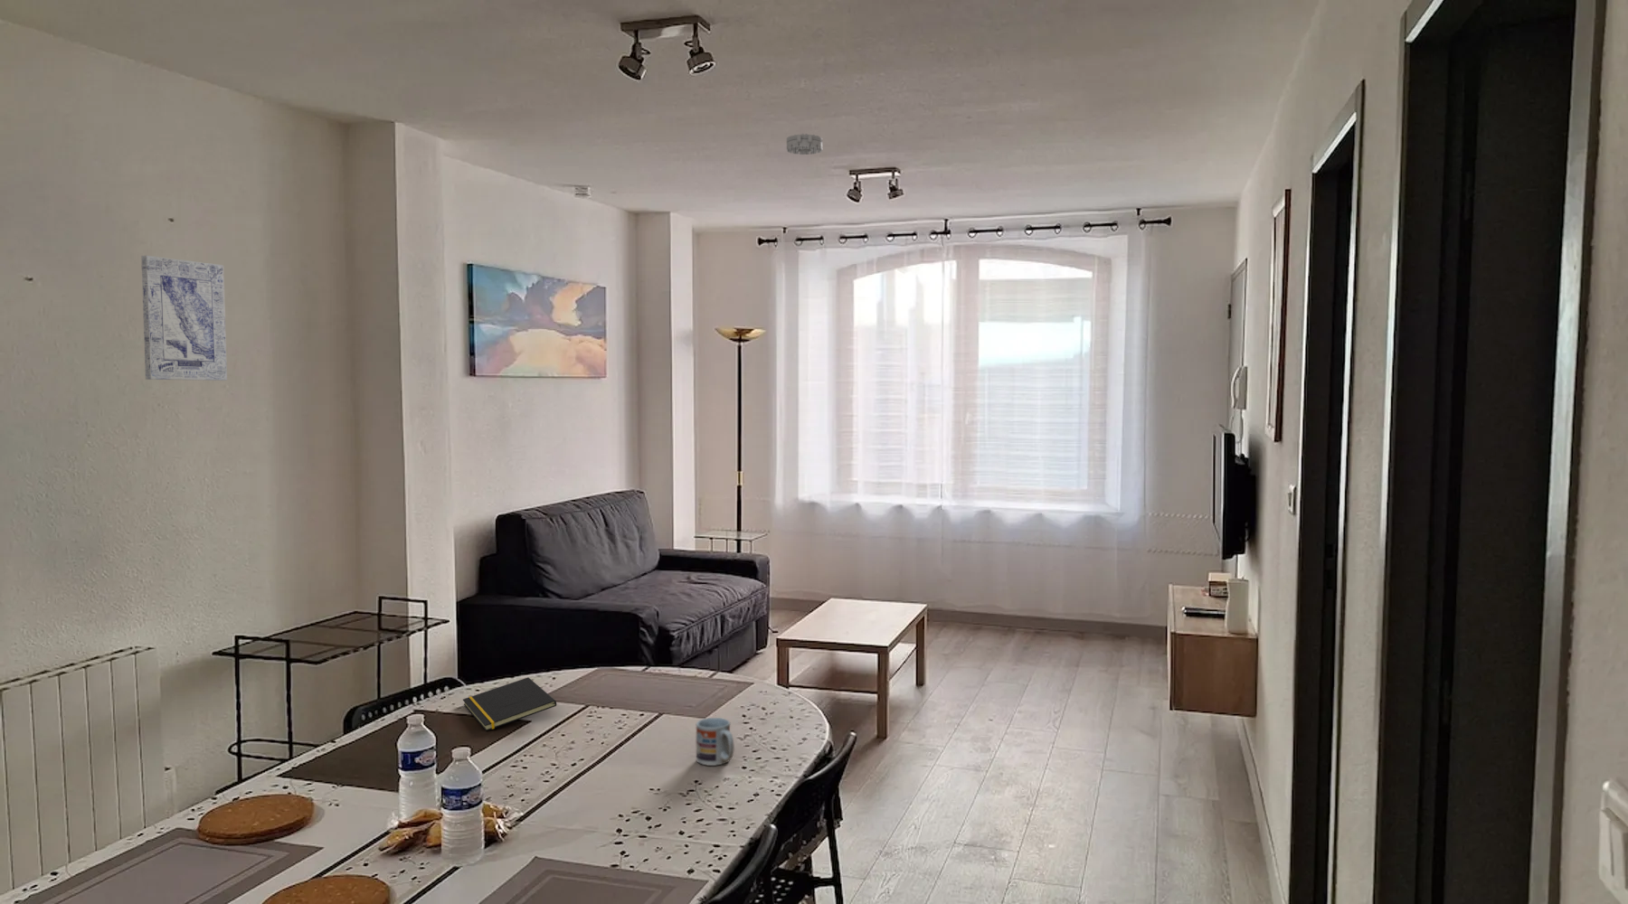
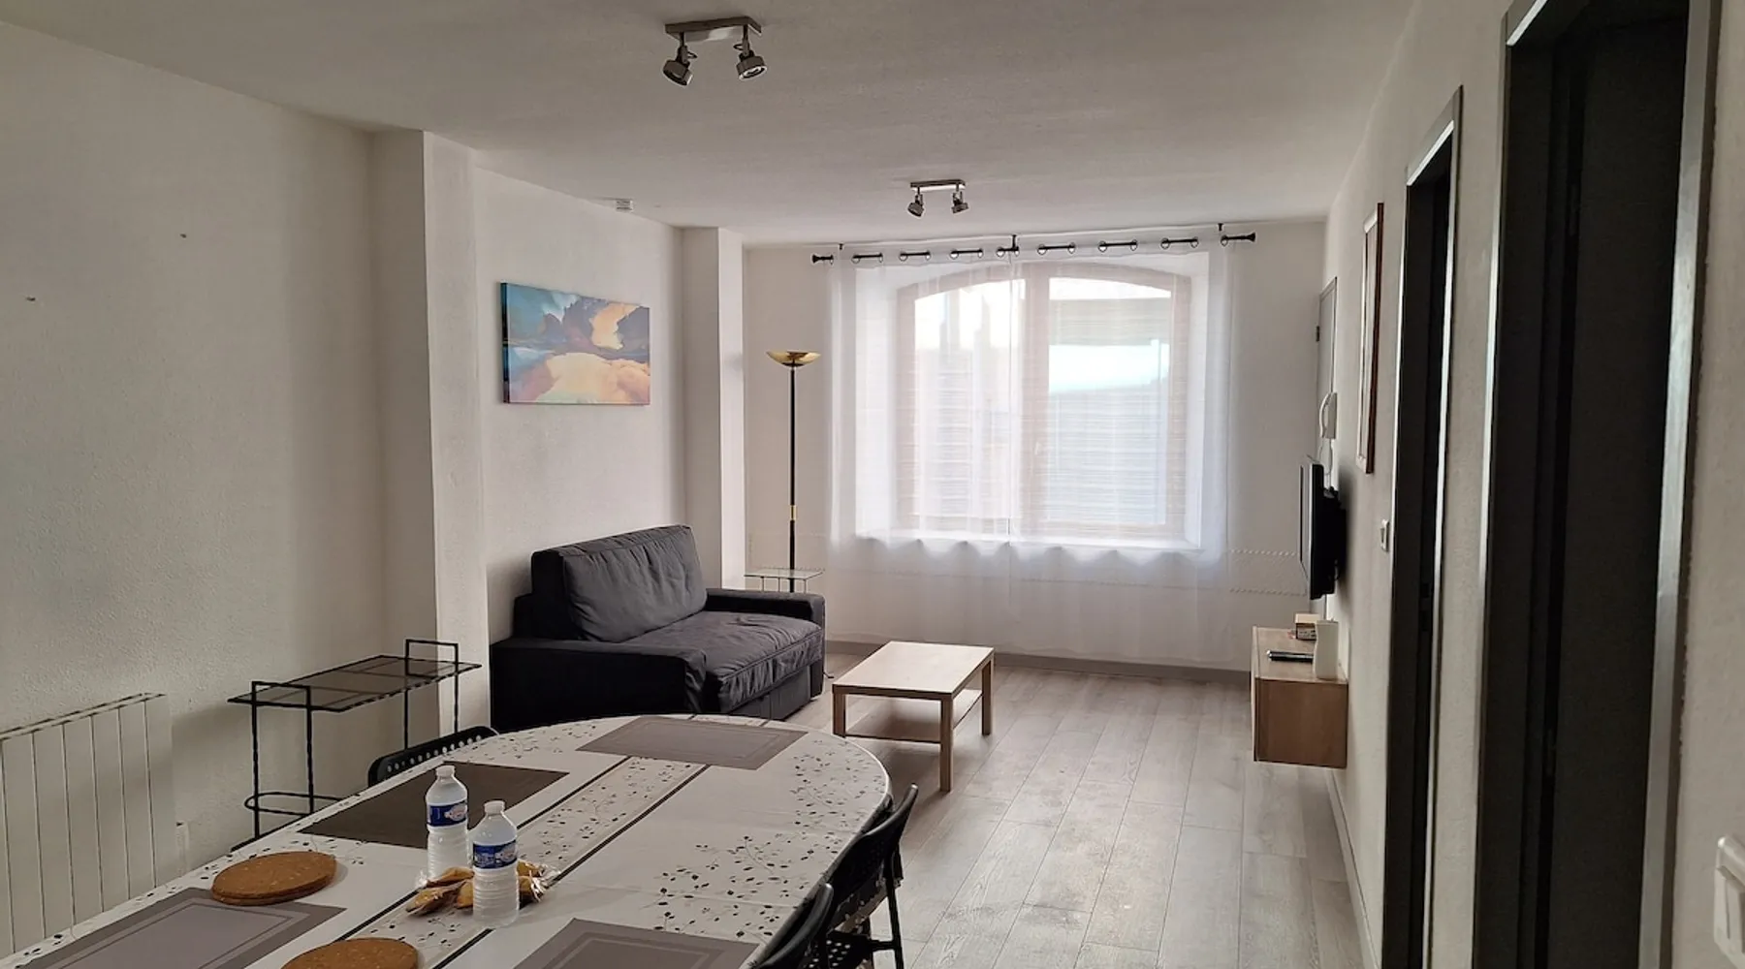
- smoke detector (804, 144)
- cup (717, 743)
- notepad (508, 702)
- wall art (186, 320)
